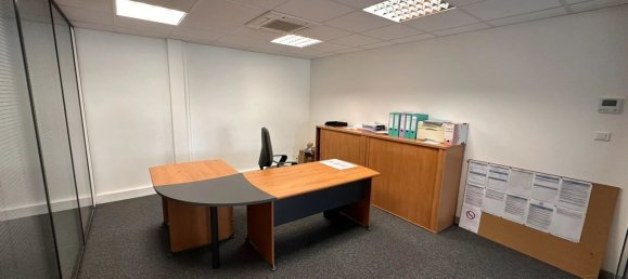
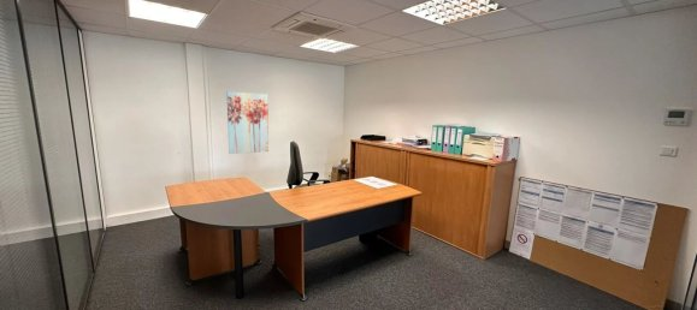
+ wall art (248, 123)
